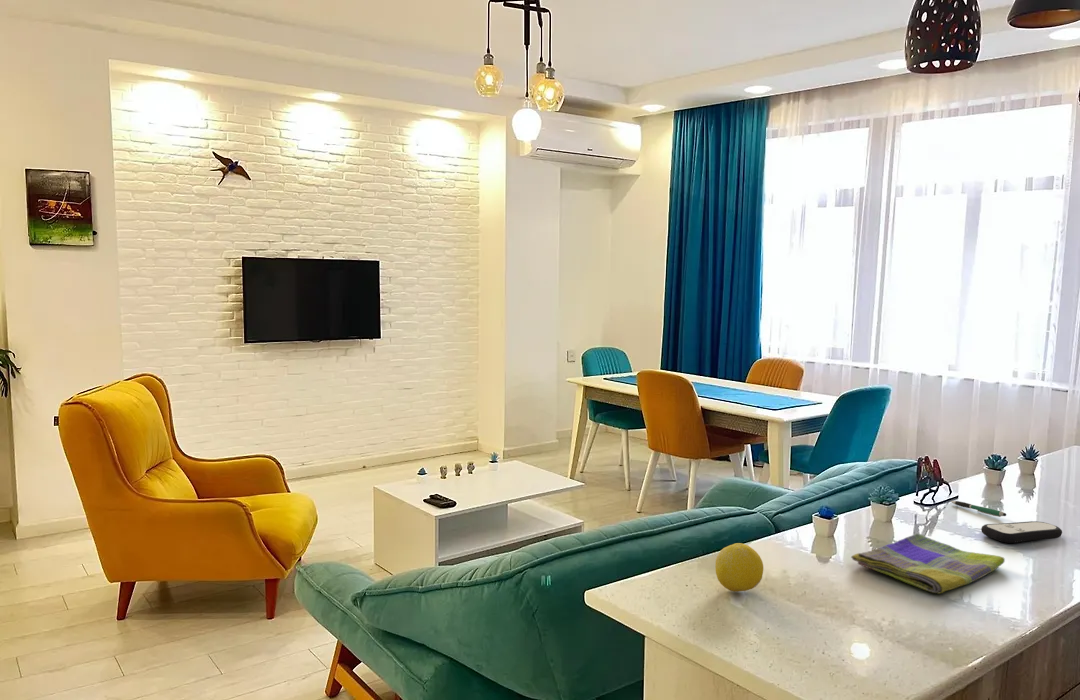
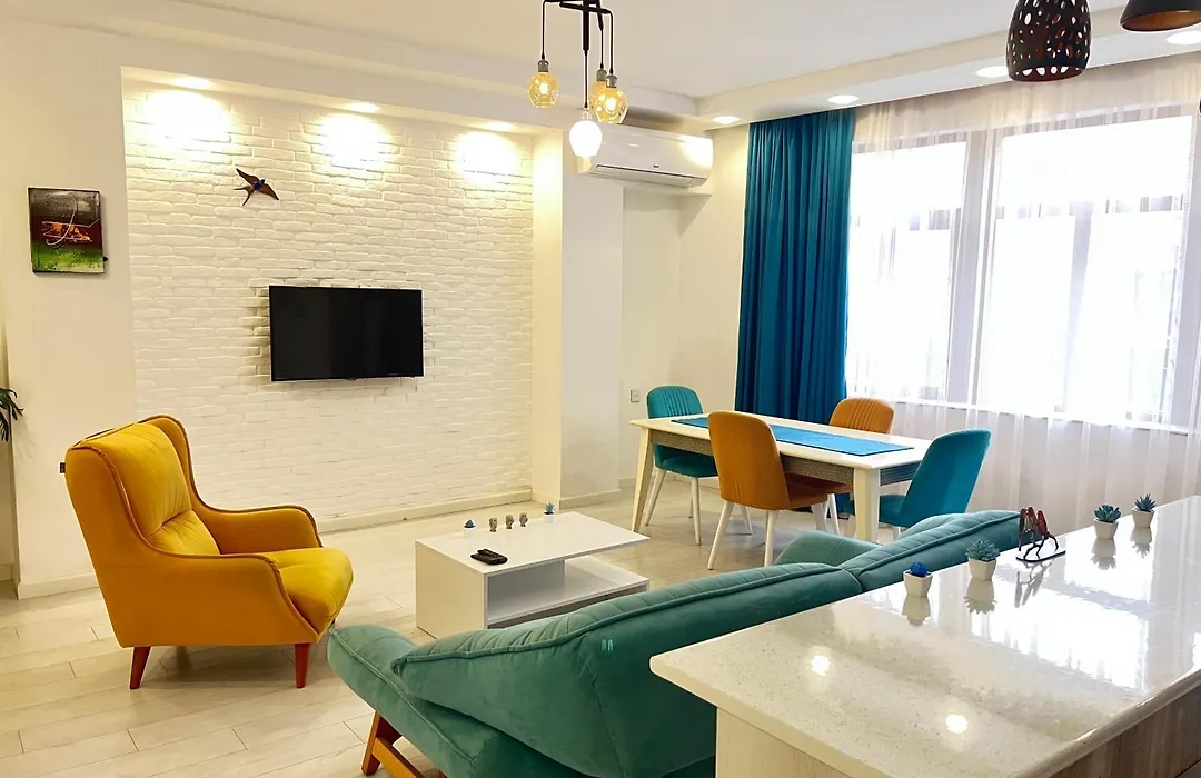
- lemon (739, 567)
- remote control (1022, 531)
- pen (977, 507)
- dish towel (928, 560)
